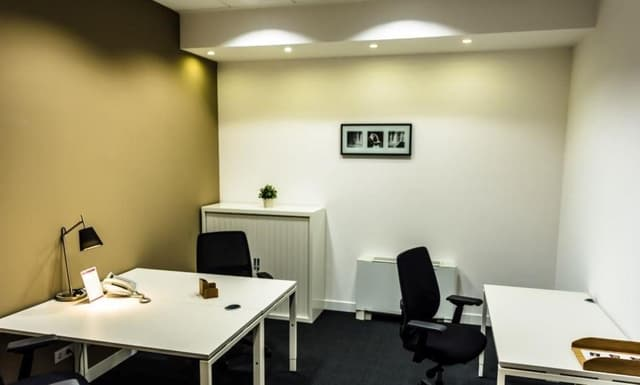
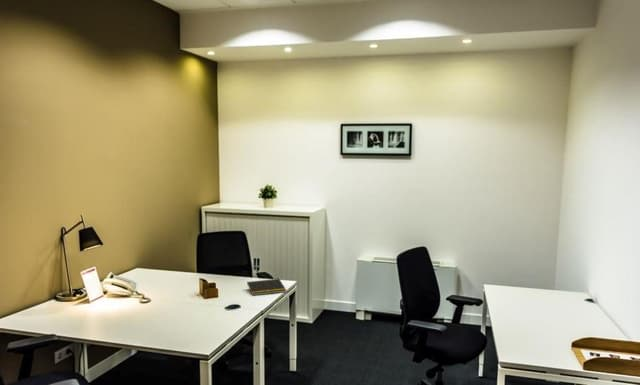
+ notepad (266, 286)
